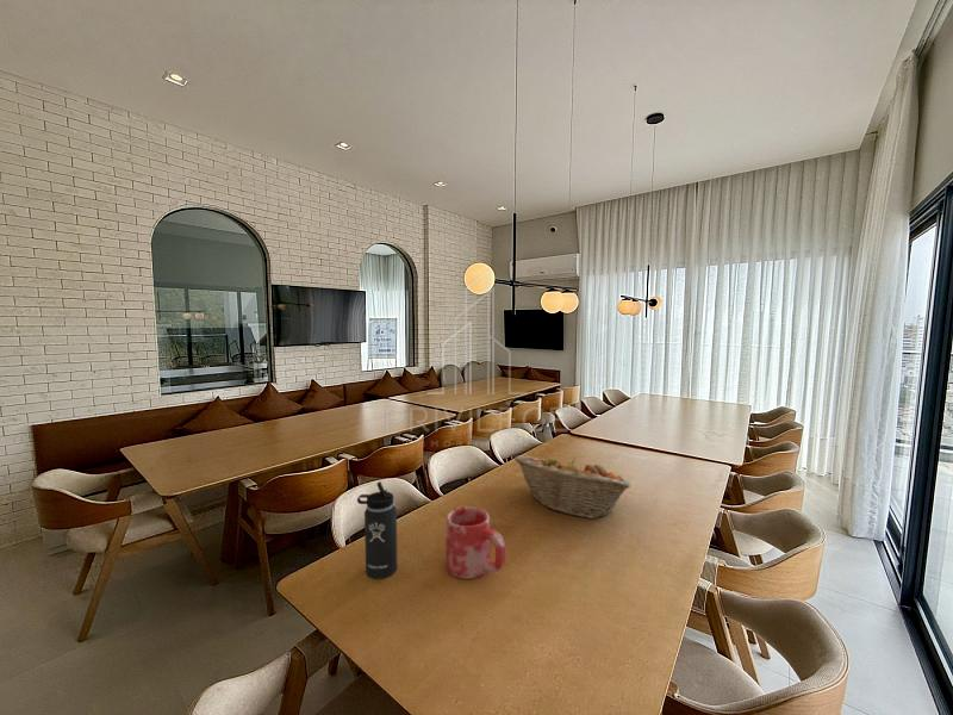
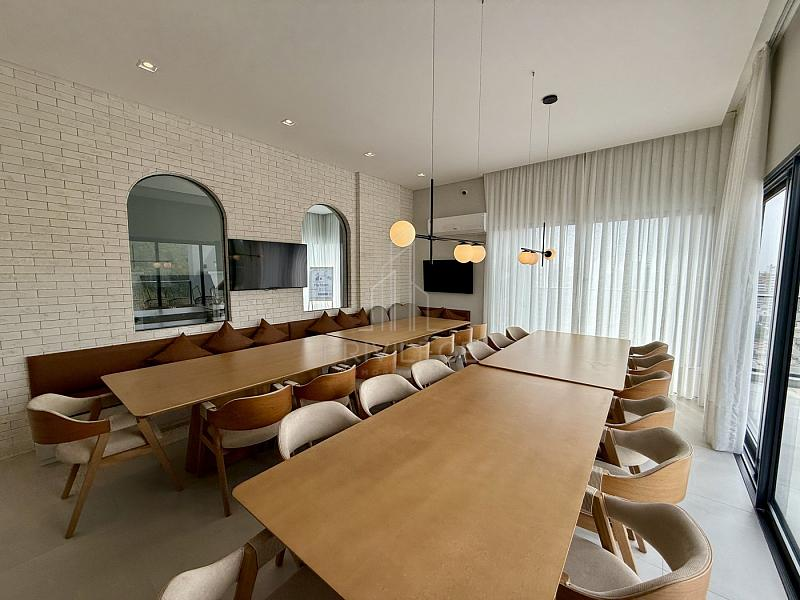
- vase (475, 543)
- fruit basket (568, 478)
- thermos bottle (376, 526)
